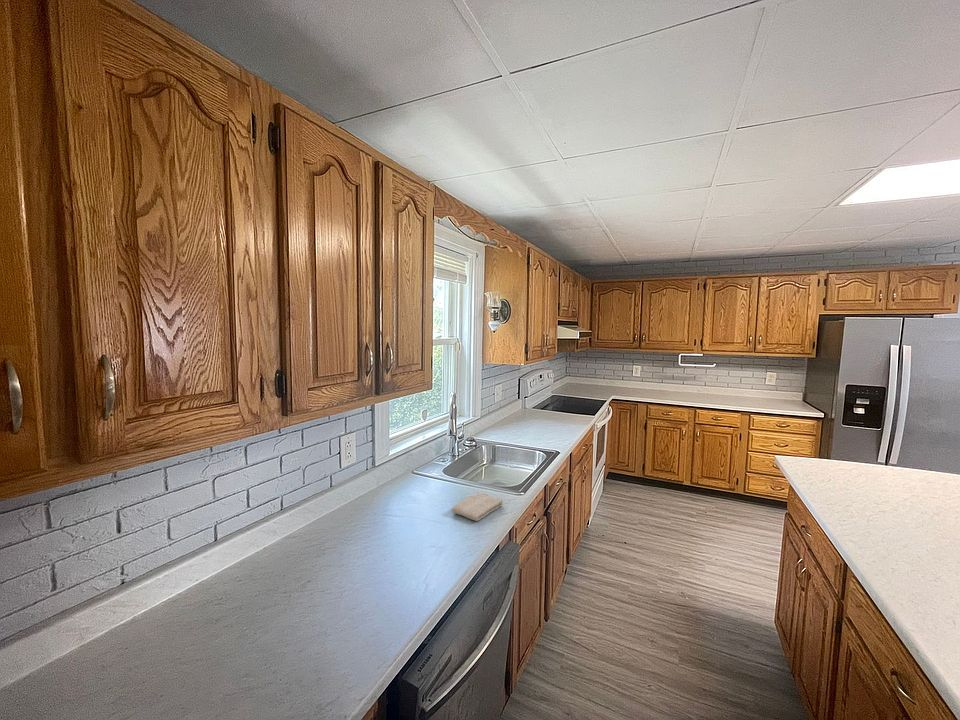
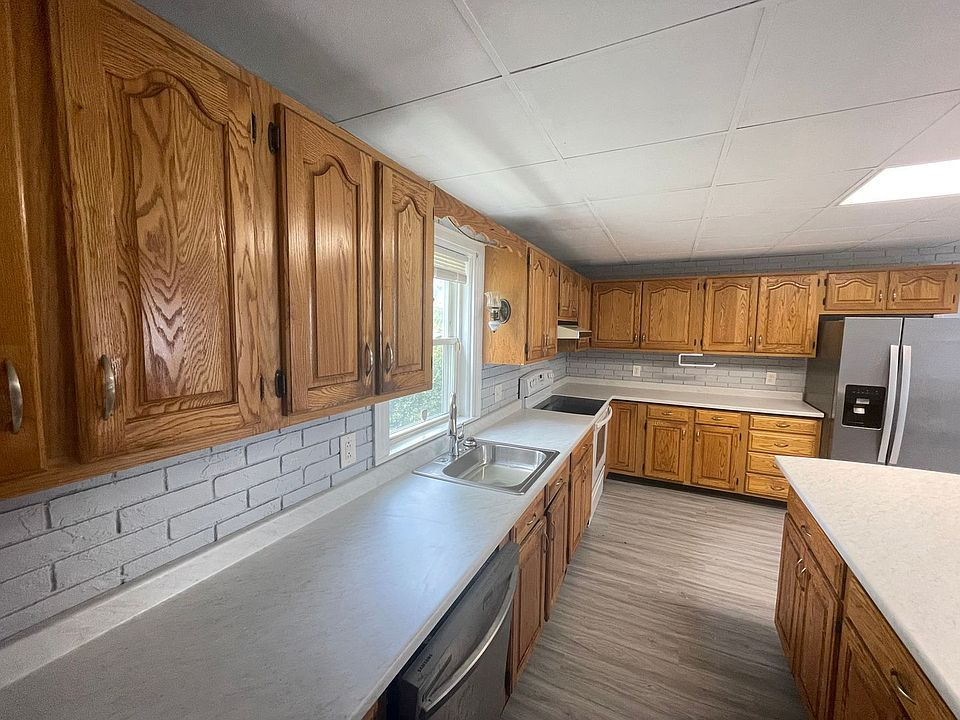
- washcloth (478, 505)
